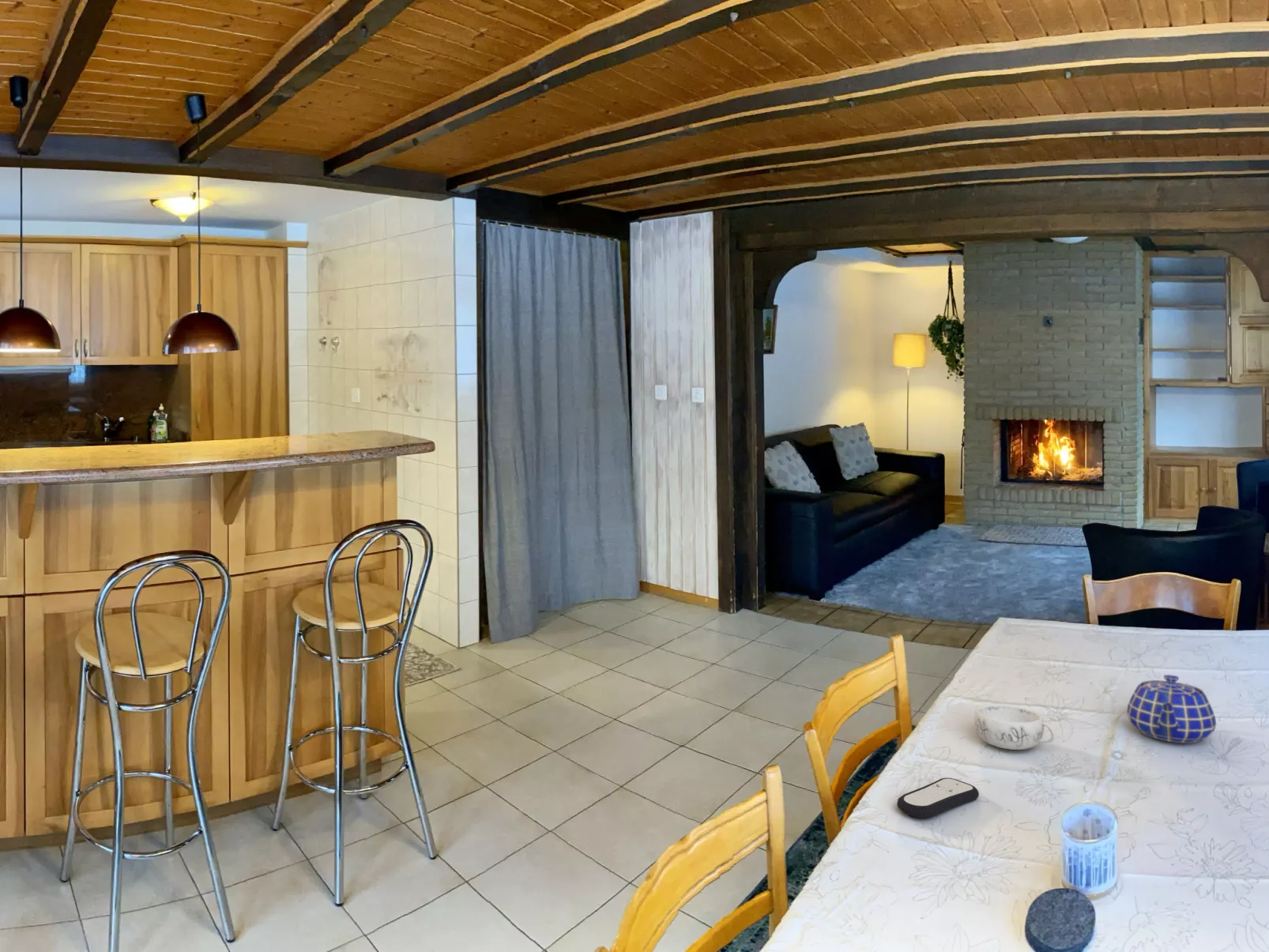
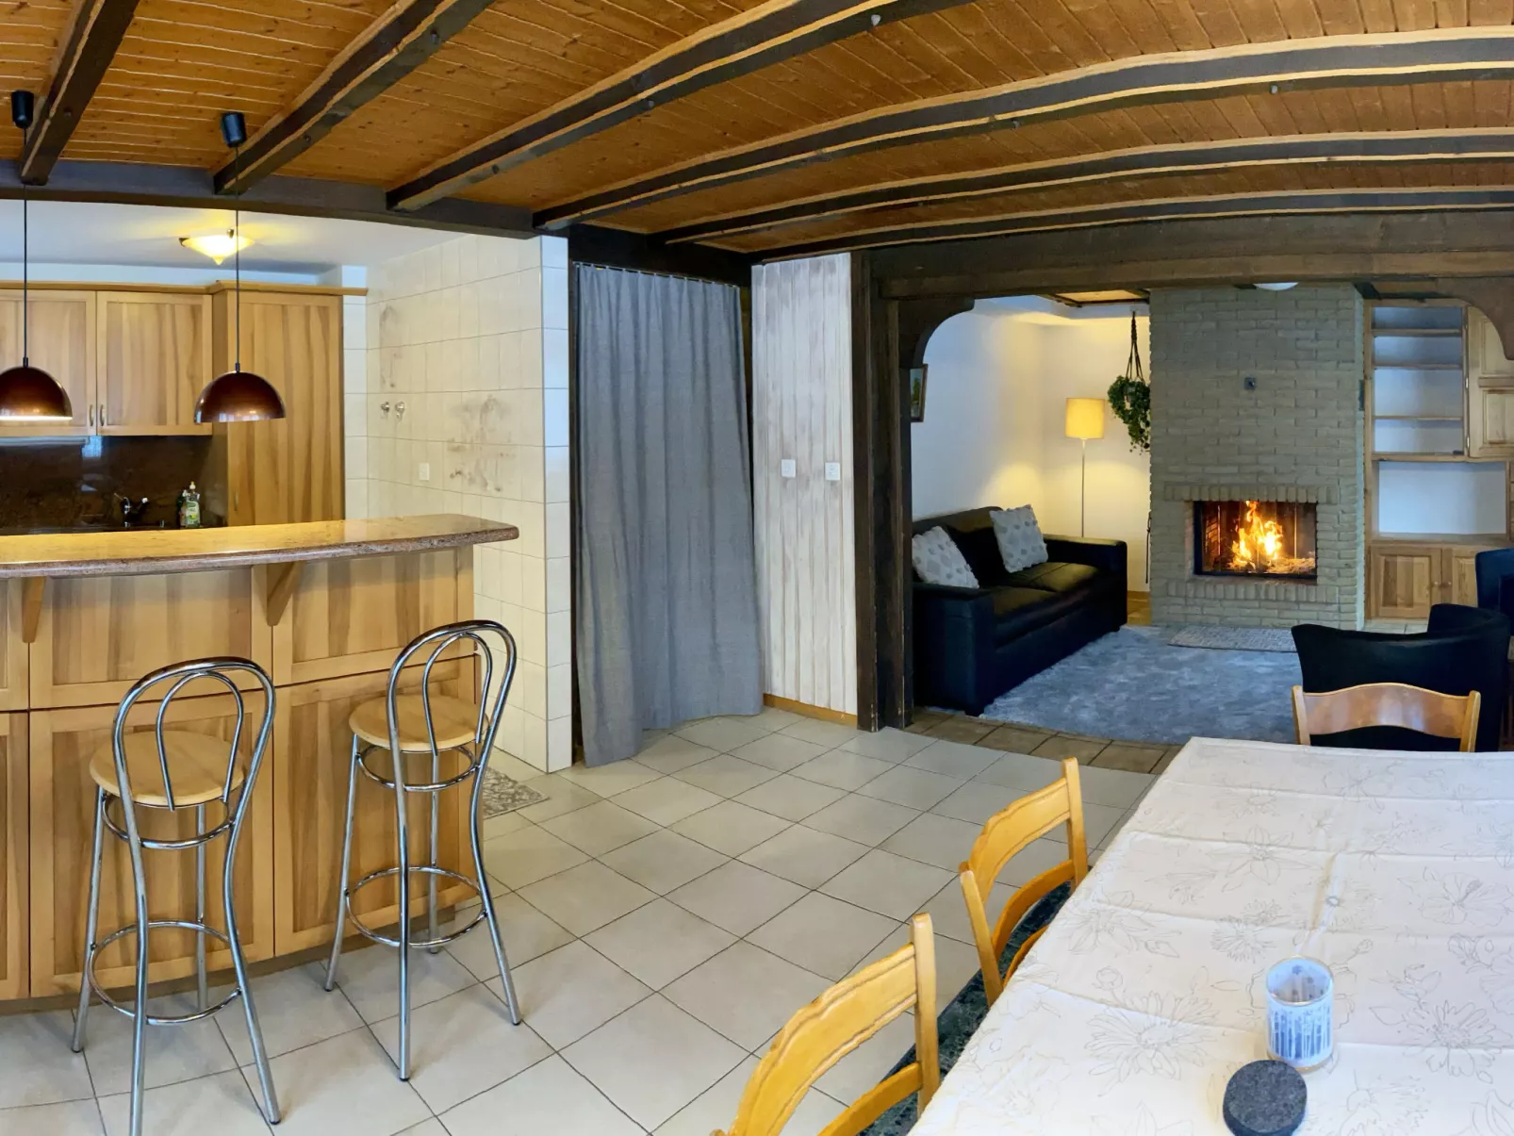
- remote control (936, 797)
- decorative bowl (1014, 729)
- teapot (1170, 706)
